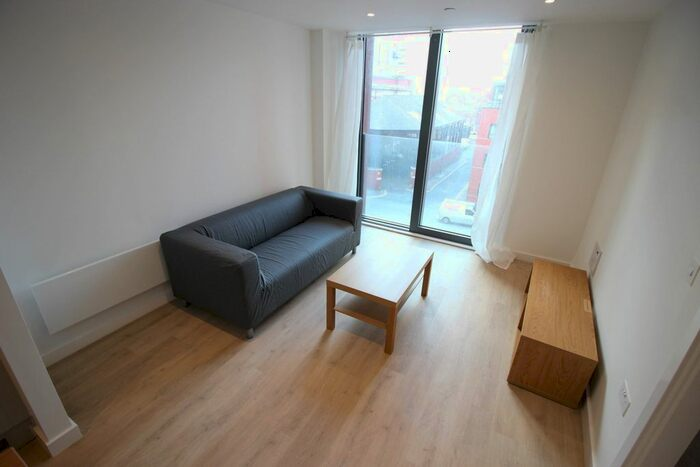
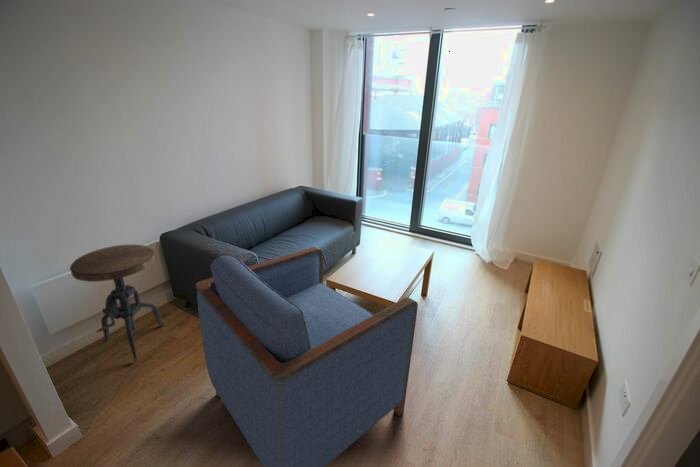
+ side table (126, 301)
+ armchair (304, 341)
